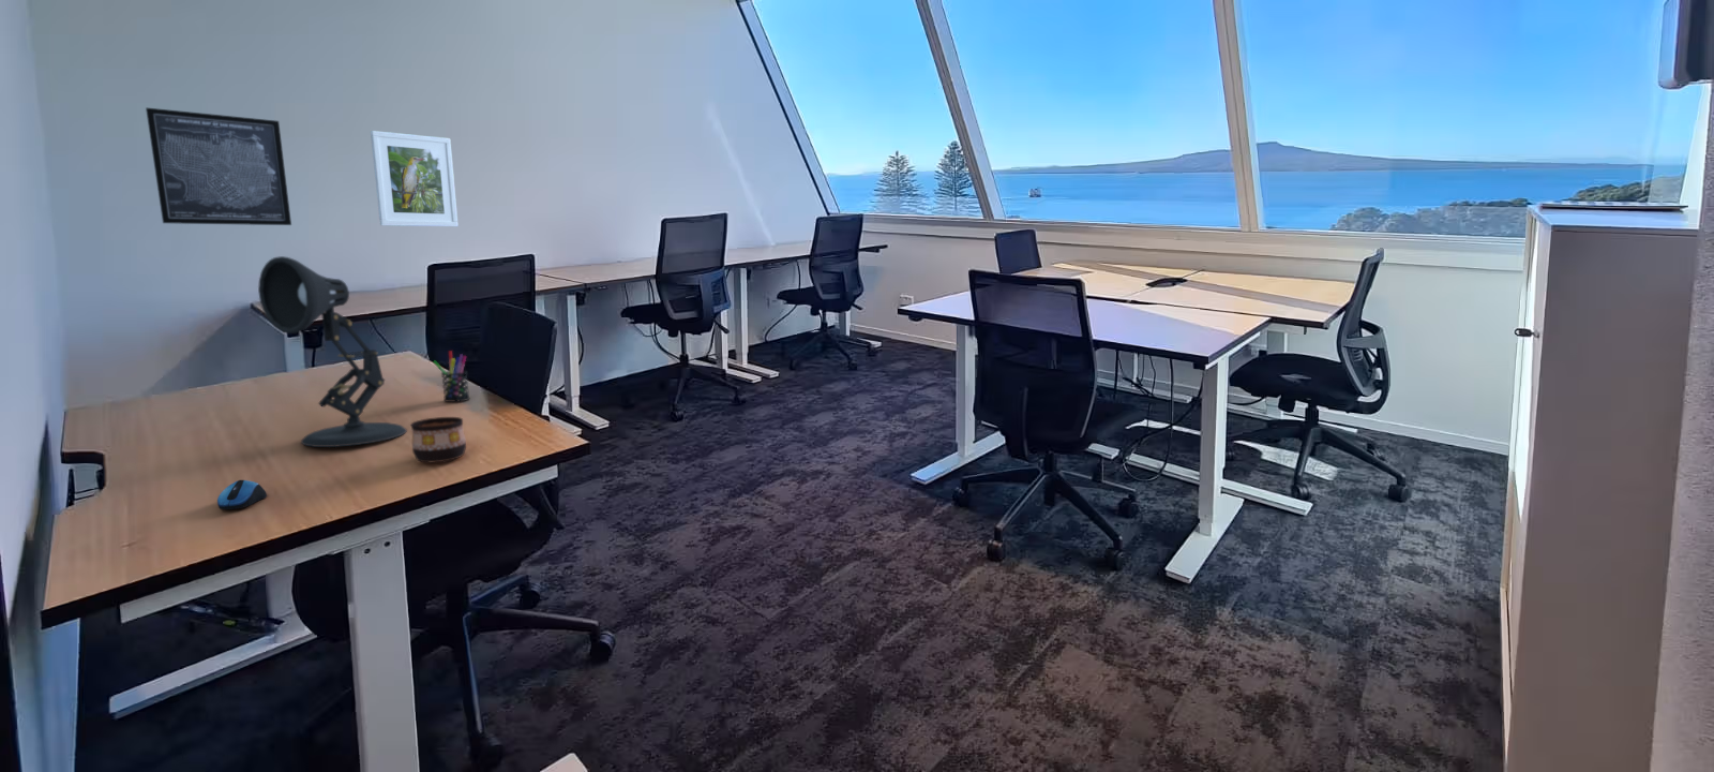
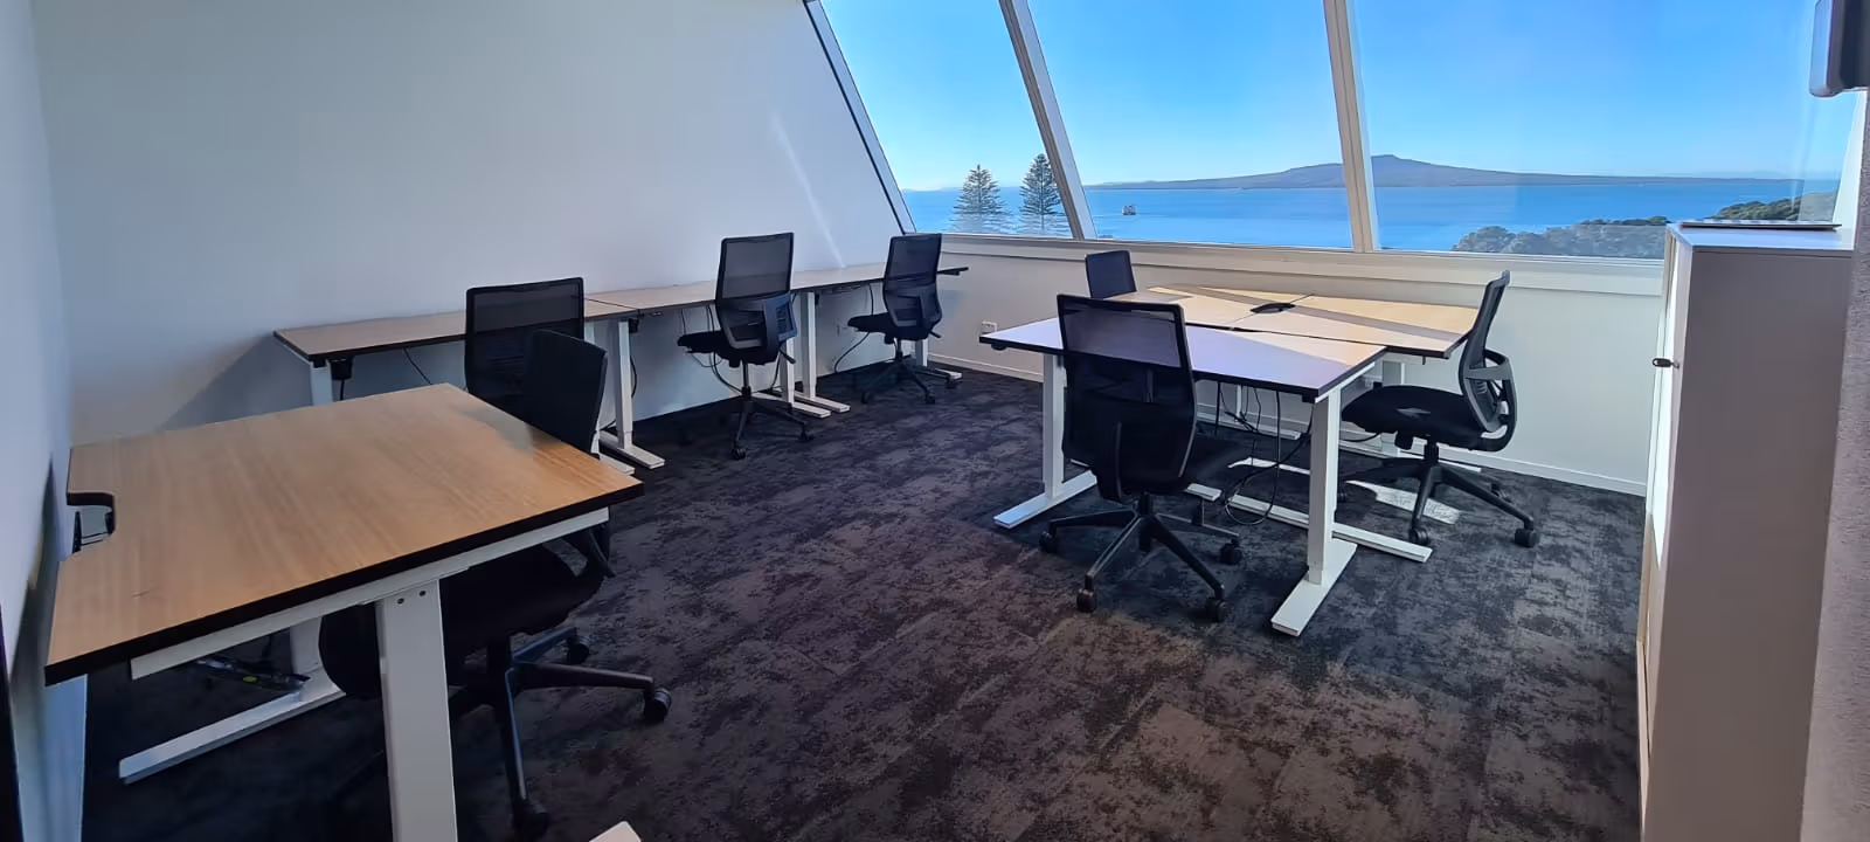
- pen holder (451, 375)
- cup (439, 438)
- computer mouse (240, 491)
- wall art (223, 169)
- desk lamp (341, 348)
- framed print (415, 180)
